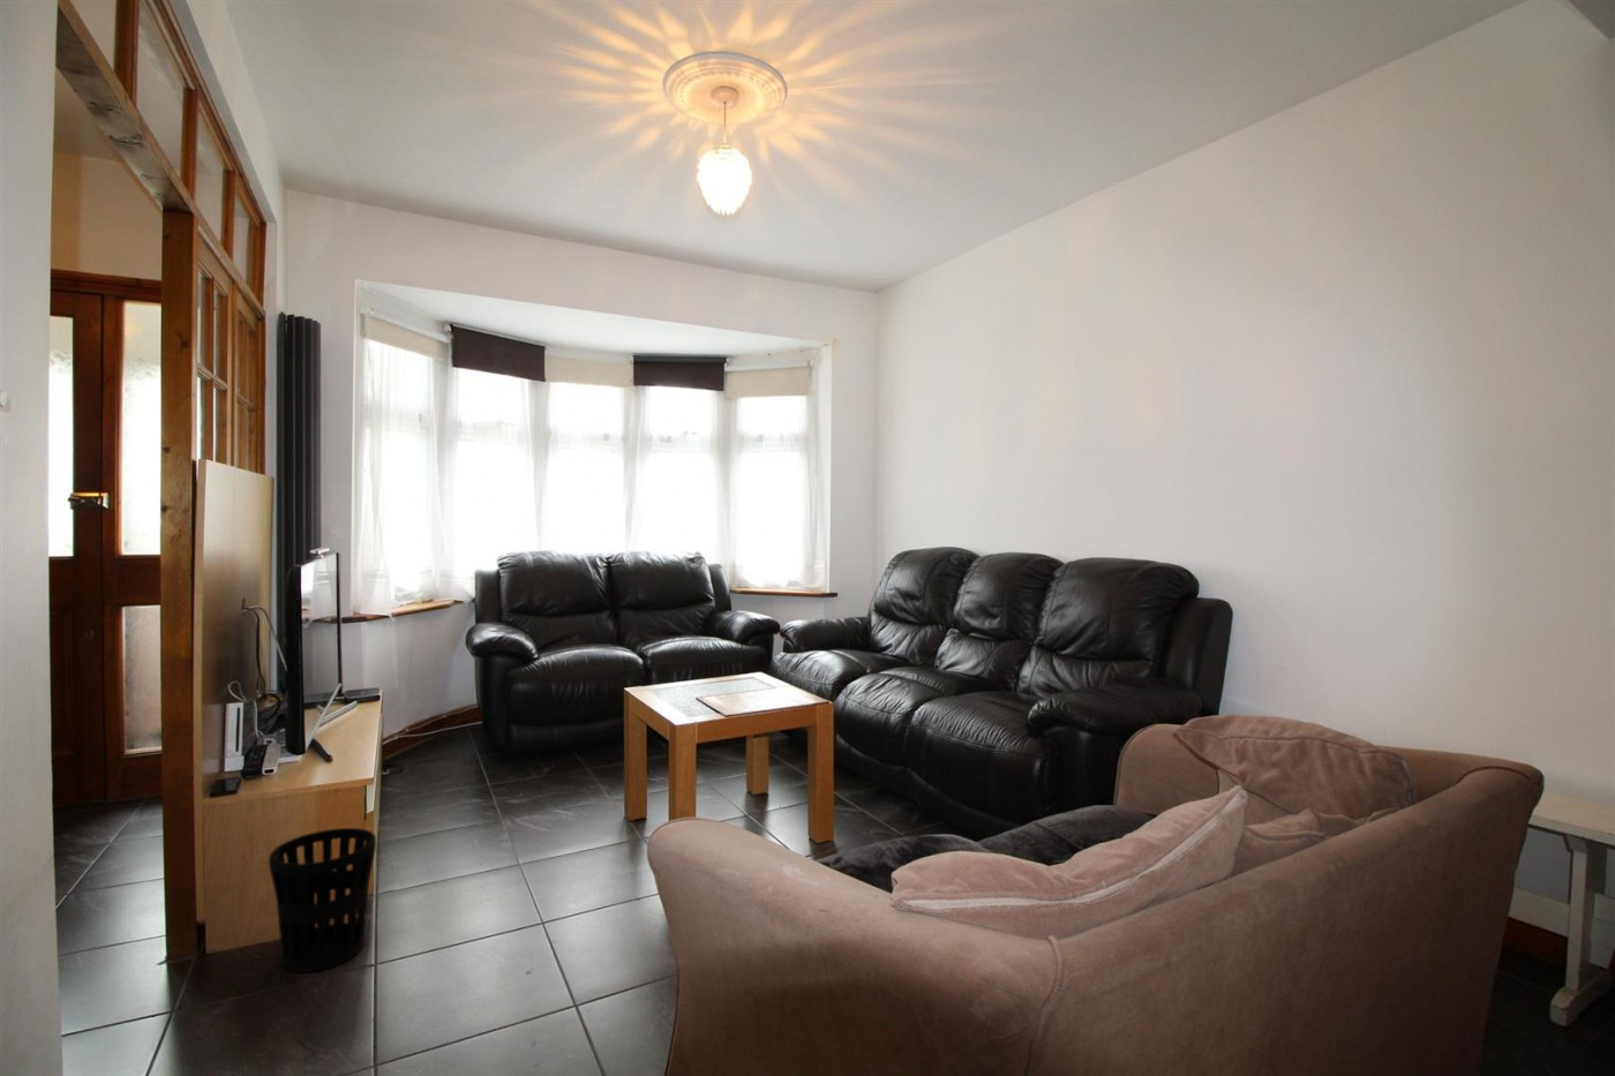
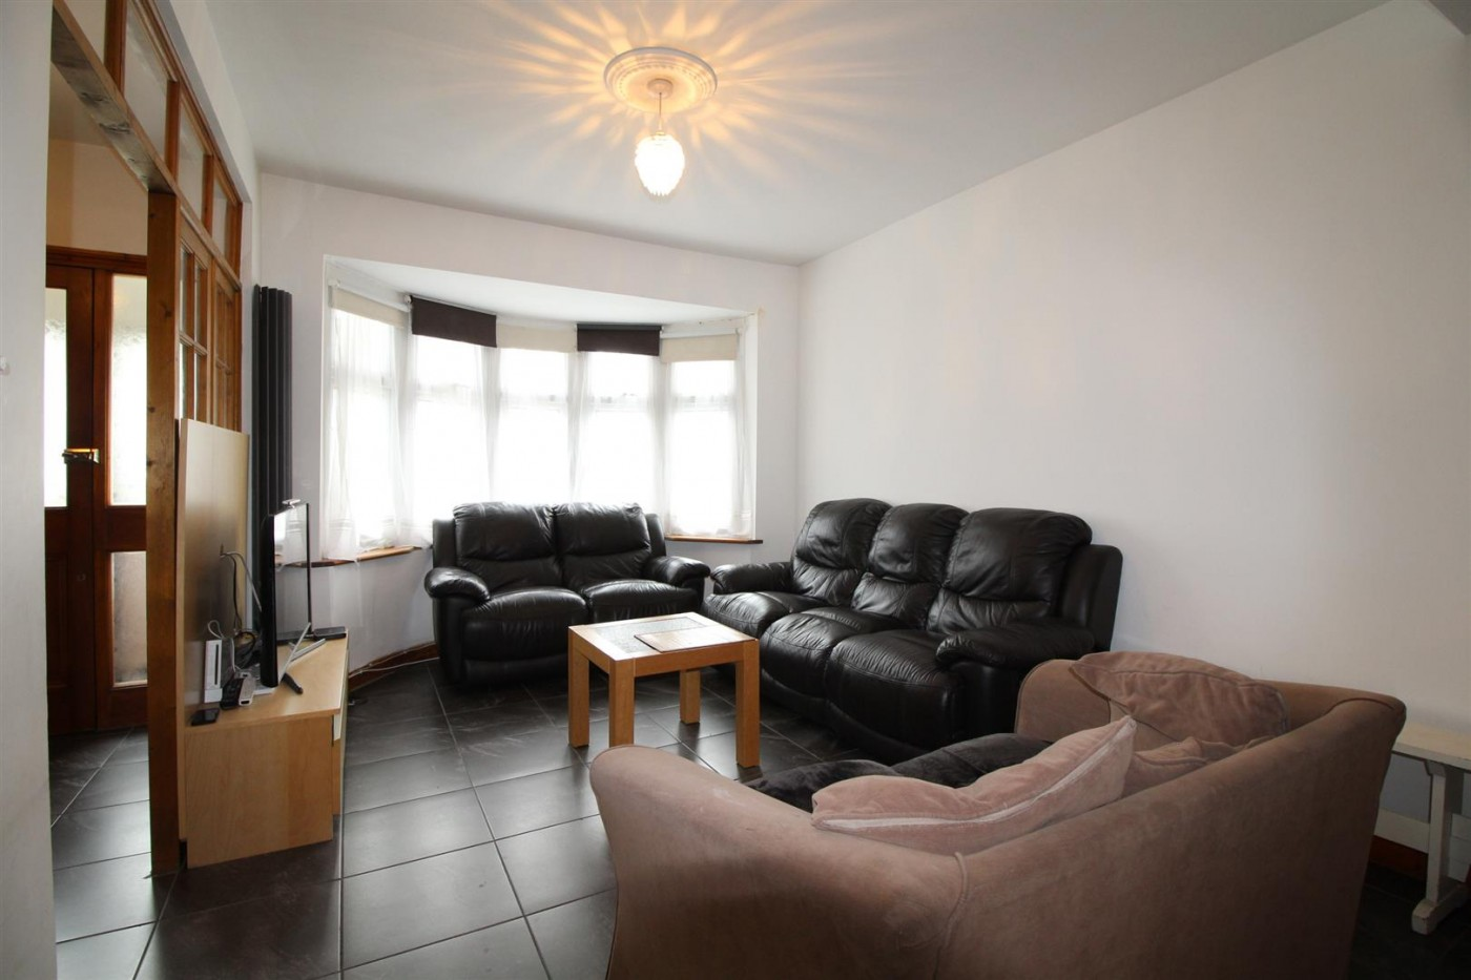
- wastebasket (324, 898)
